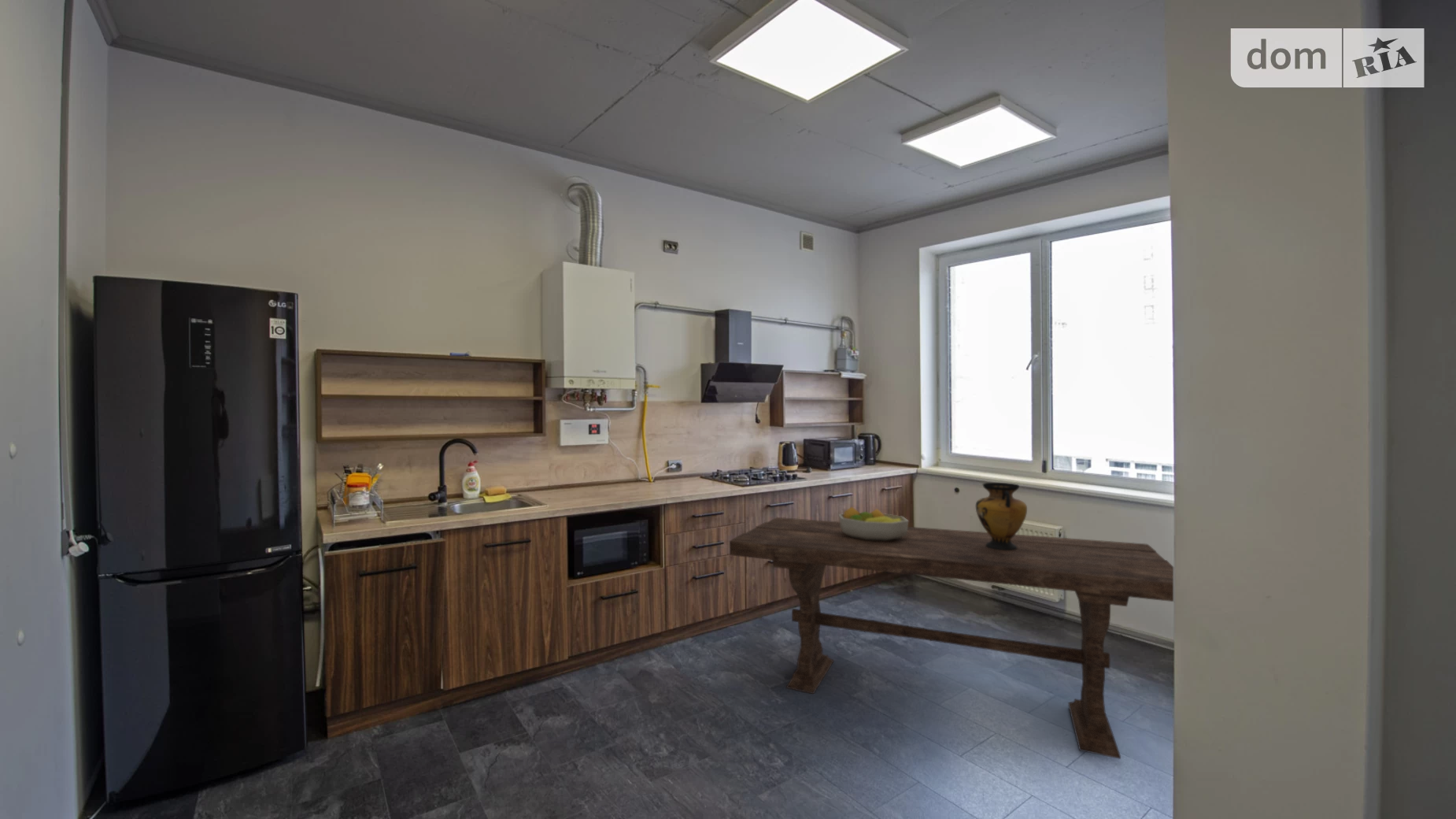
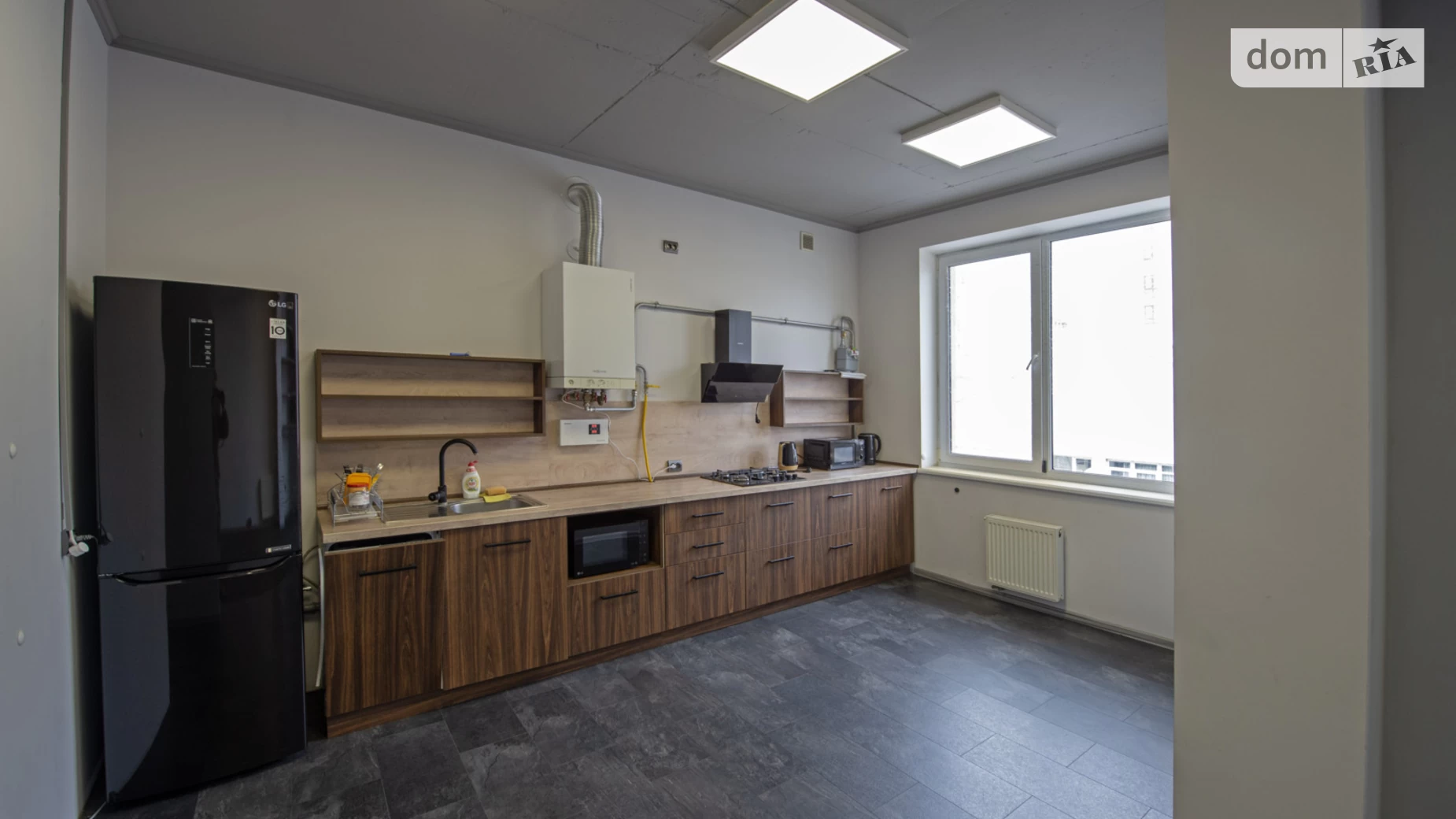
- vase (1000, 515)
- dining table (933, 629)
- fruit bowl (872, 522)
